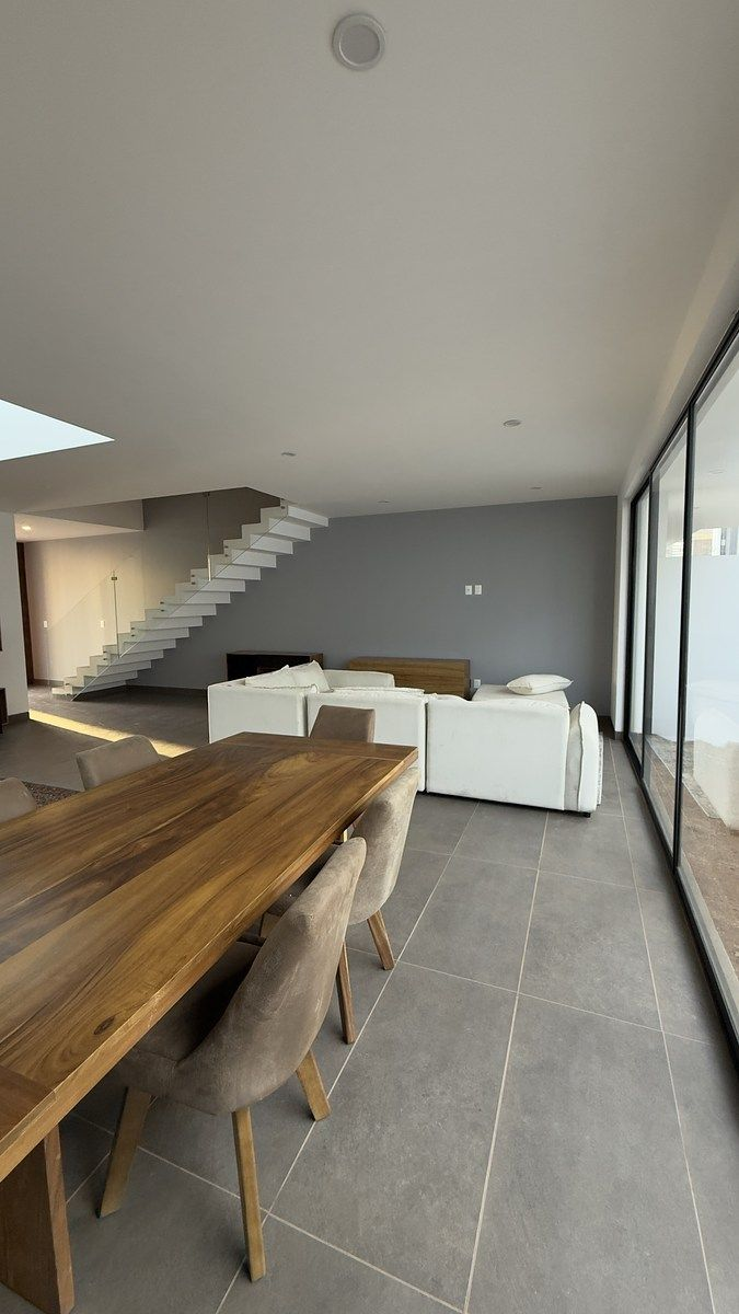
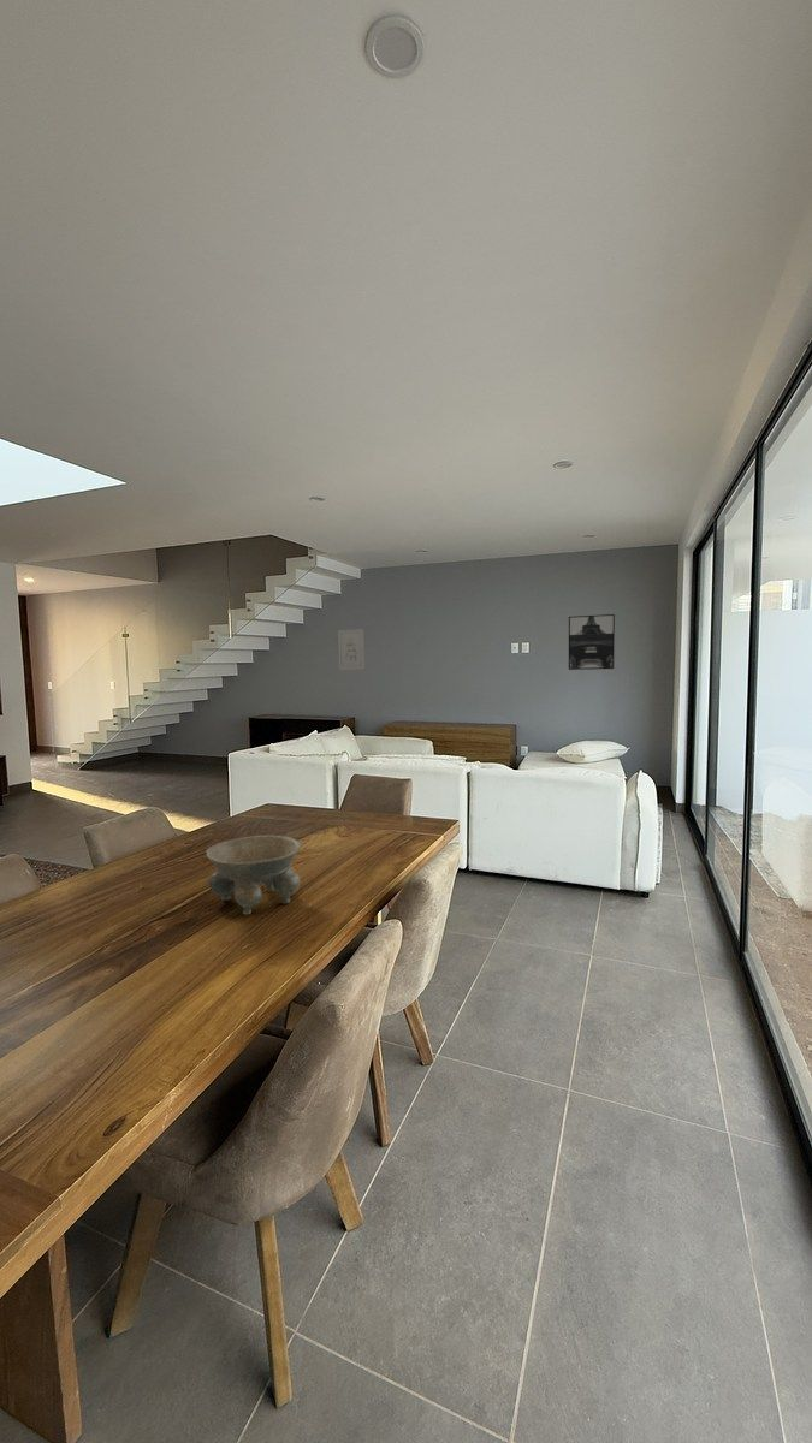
+ wall art (591, 642)
+ wall art (350, 649)
+ bowl (255, 874)
